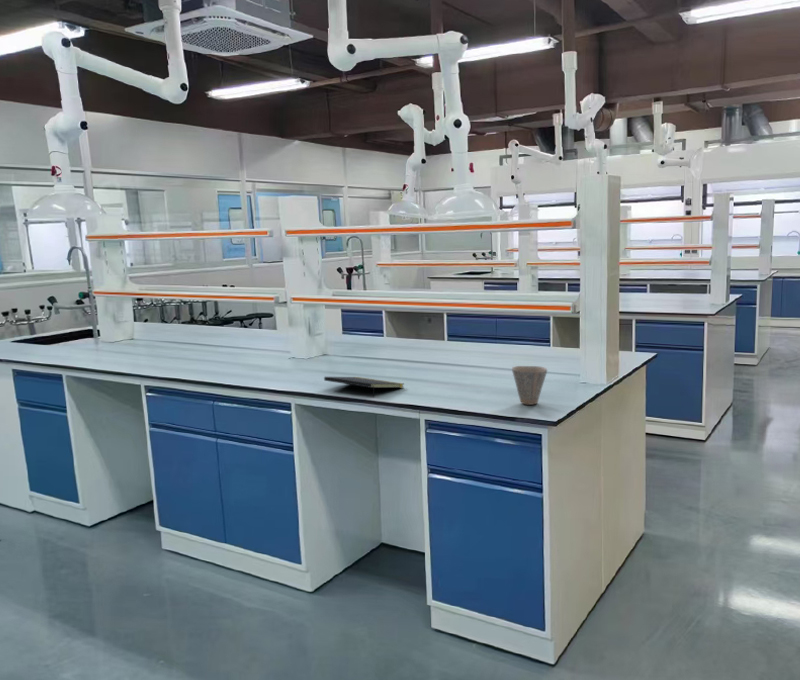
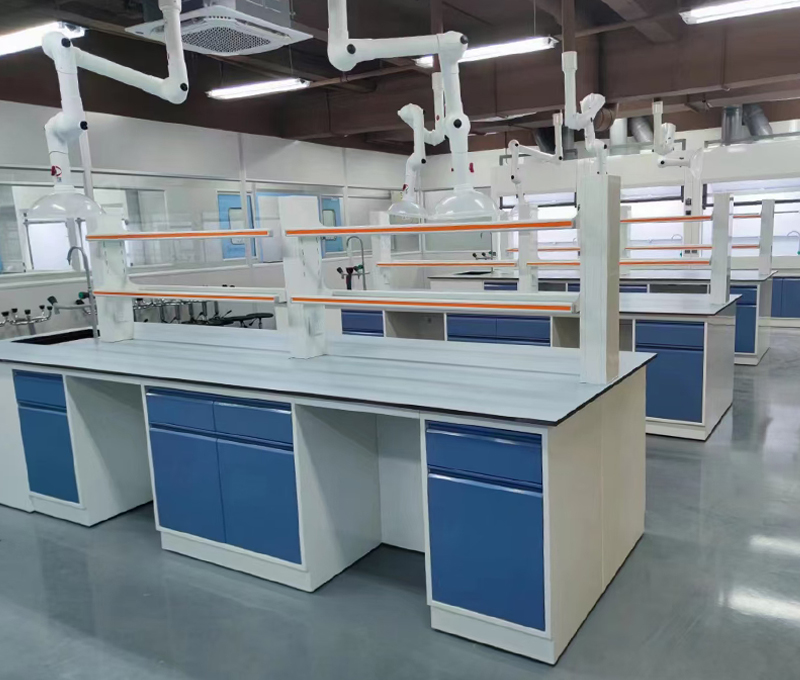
- cup (530, 385)
- notepad (364, 382)
